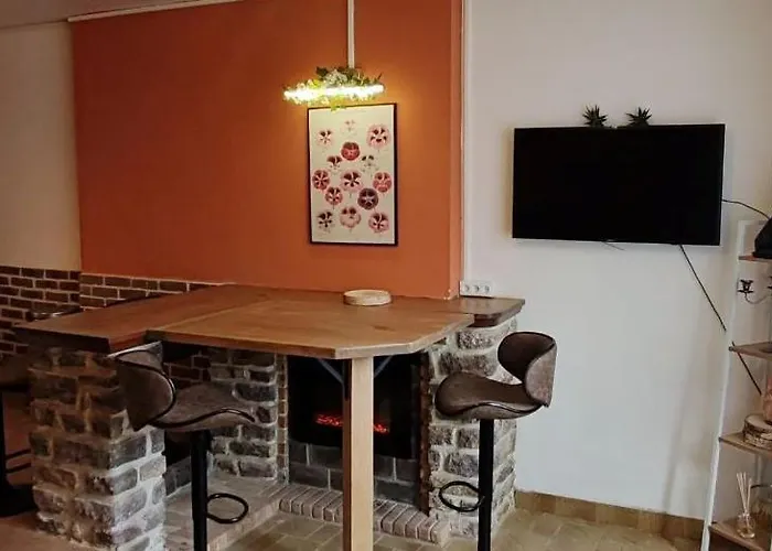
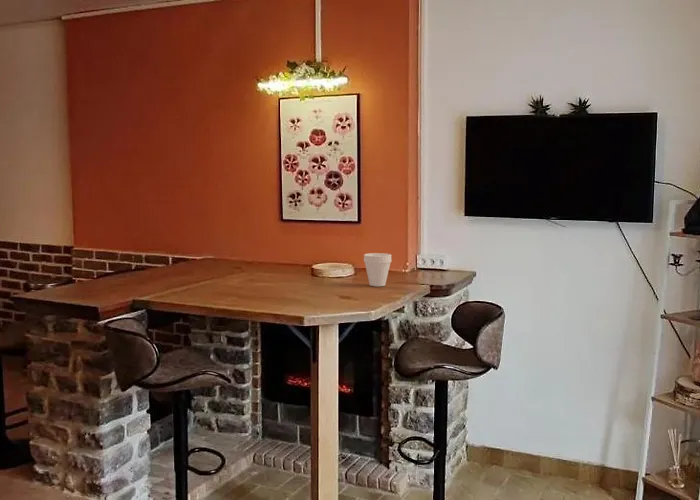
+ cup (377, 270)
